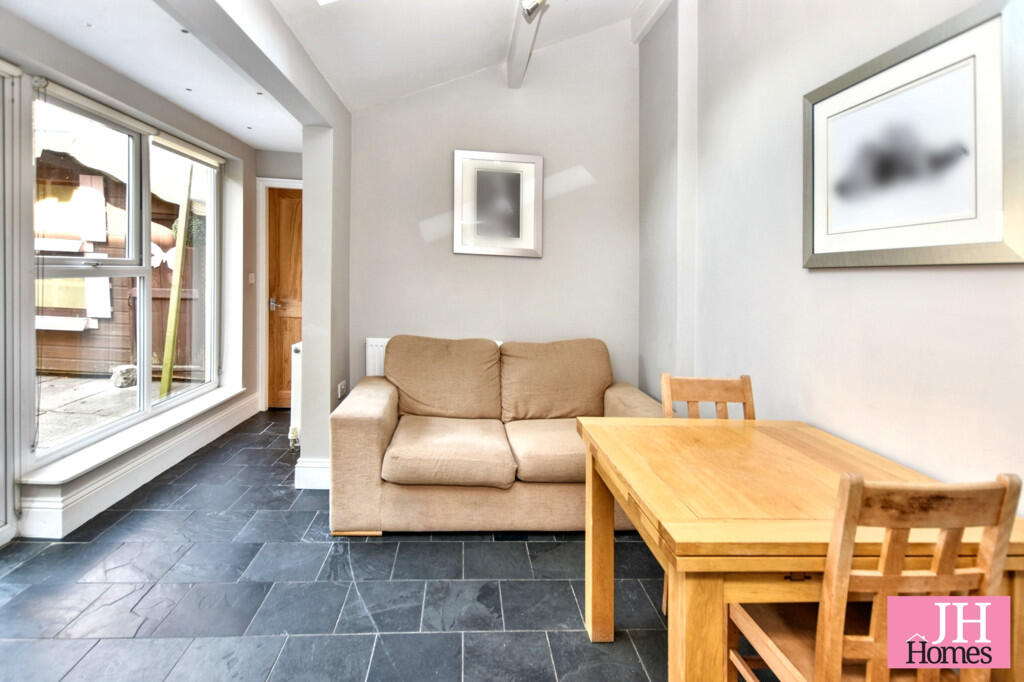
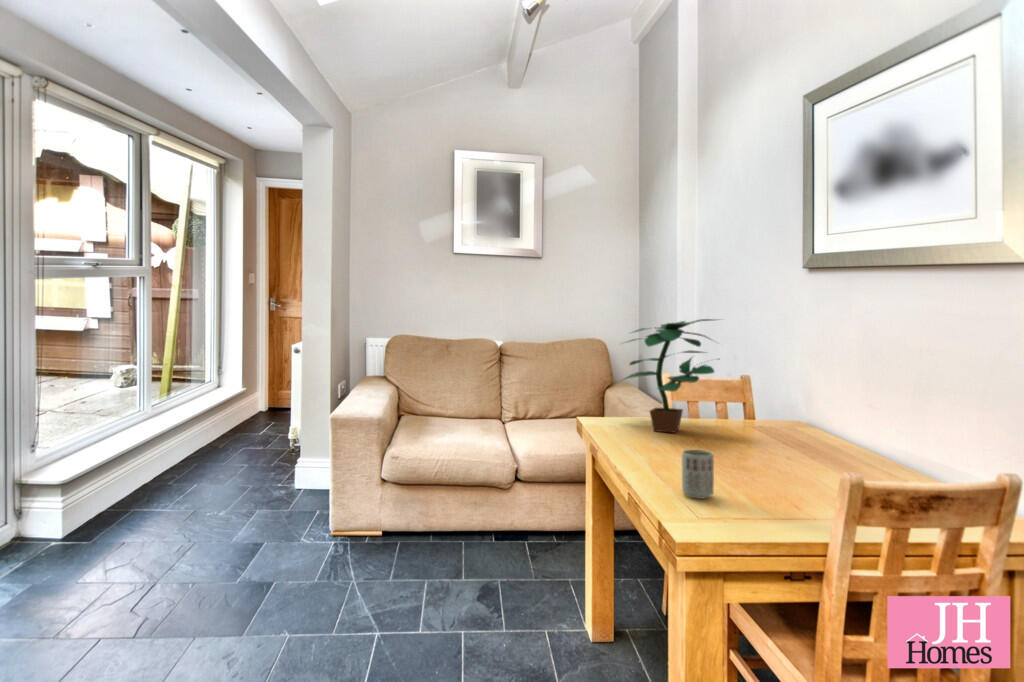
+ potted plant (674, 376)
+ cup (697, 473)
